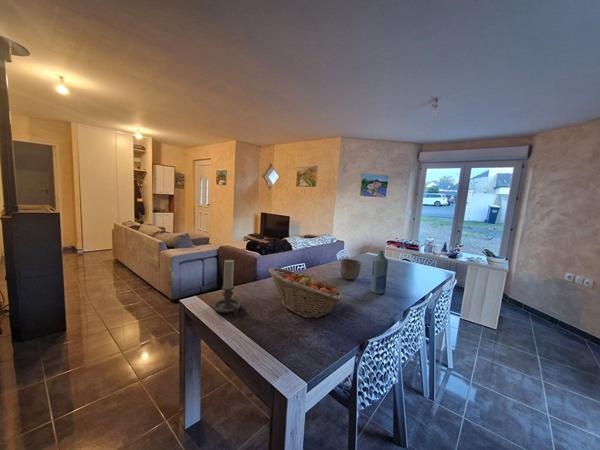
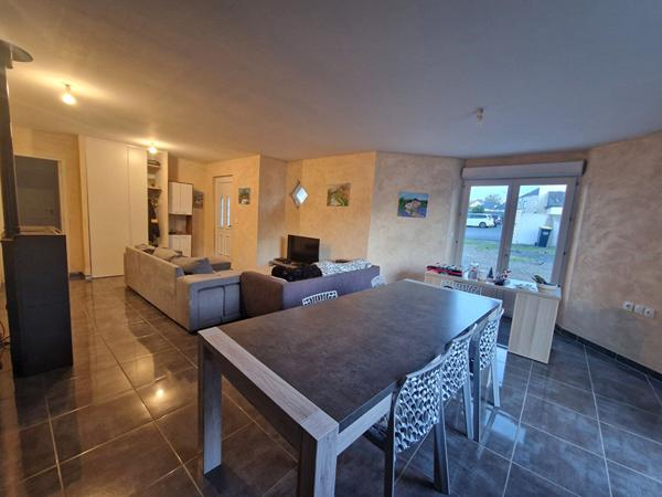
- bowl (350, 269)
- bottle (379, 271)
- candle holder (229, 285)
- fruit basket (303, 288)
